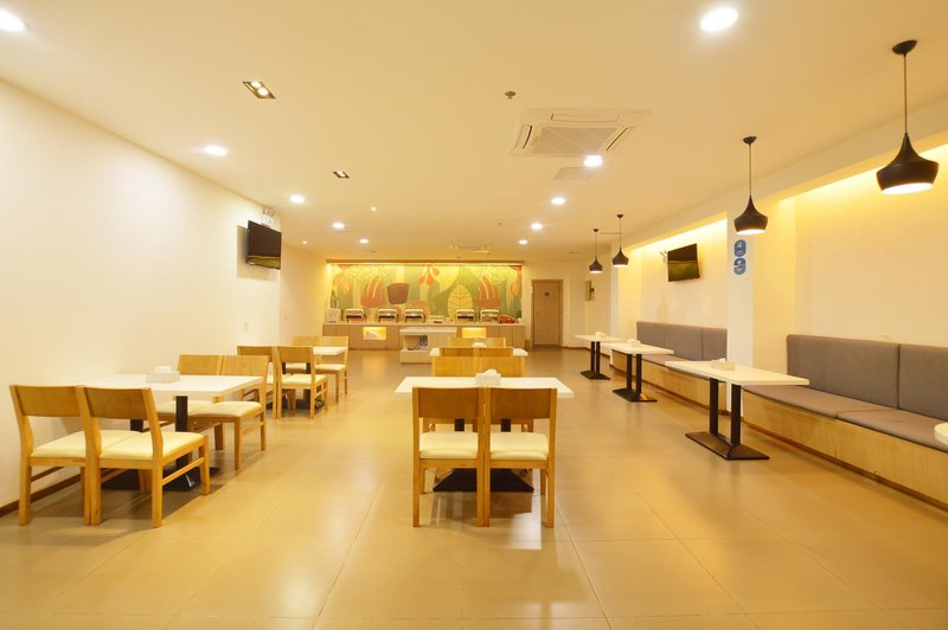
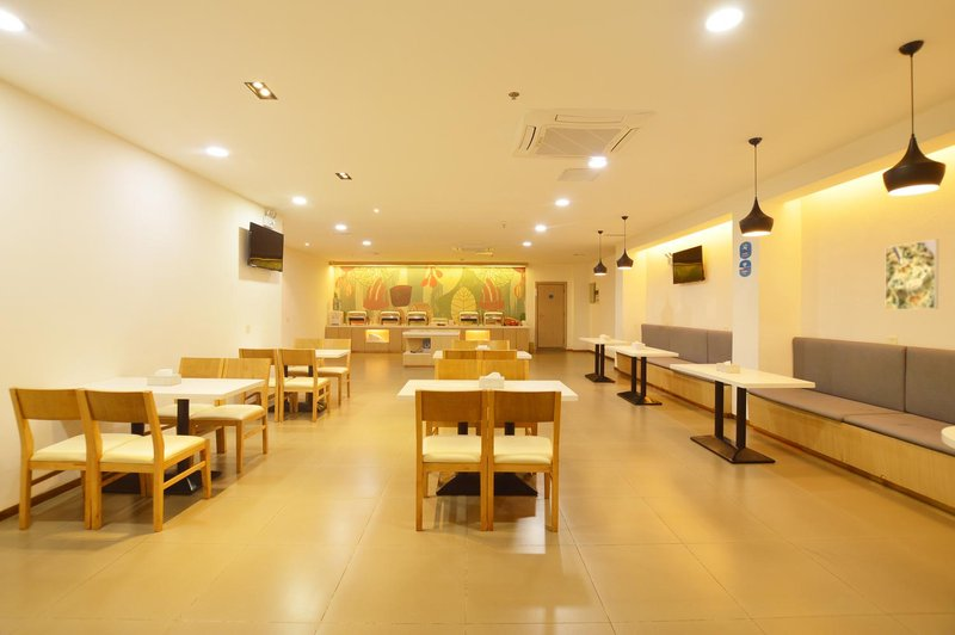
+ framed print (910, 276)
